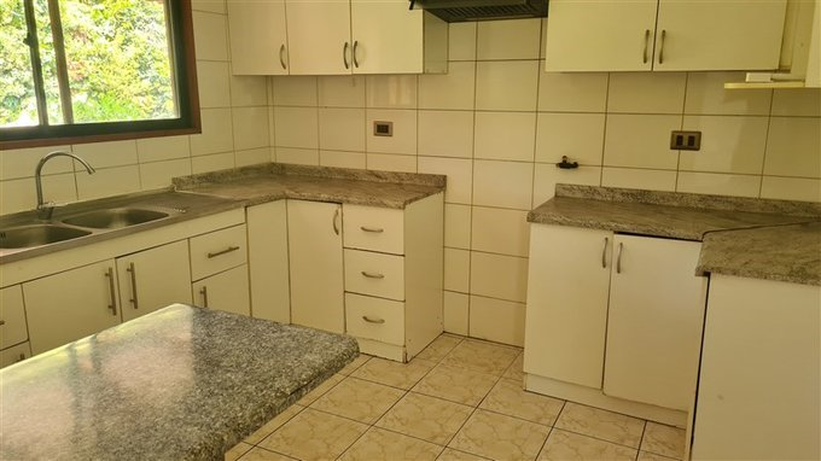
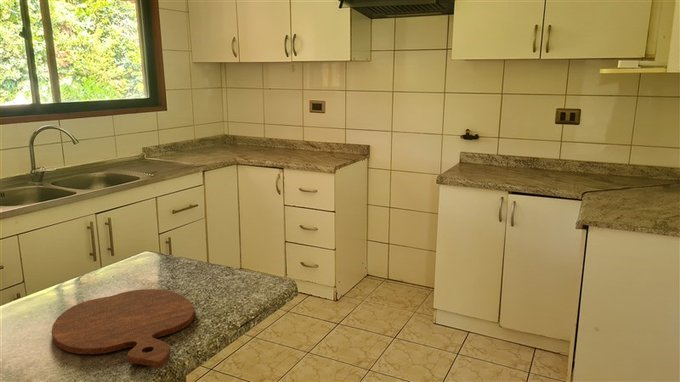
+ cutting board (132, 326)
